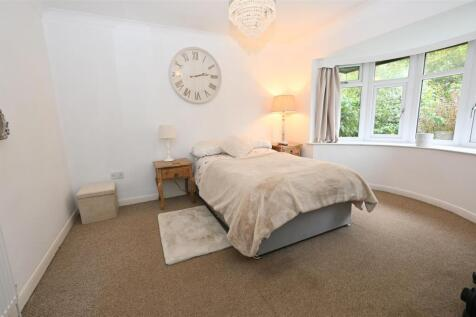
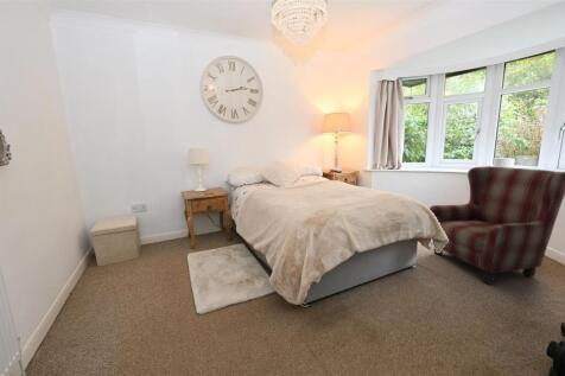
+ armchair (488, 218)
